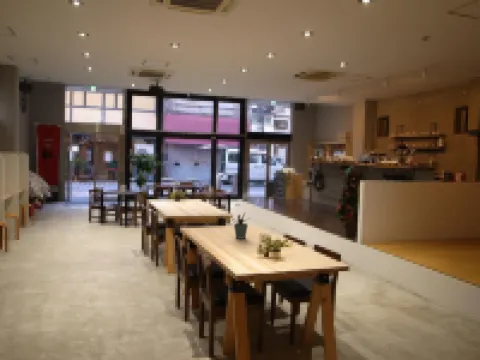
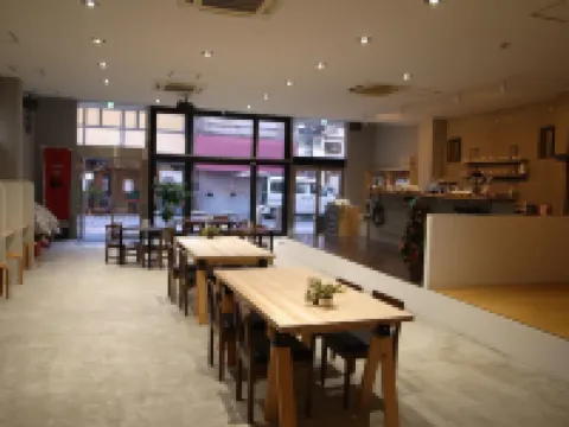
- potted plant (241, 225)
